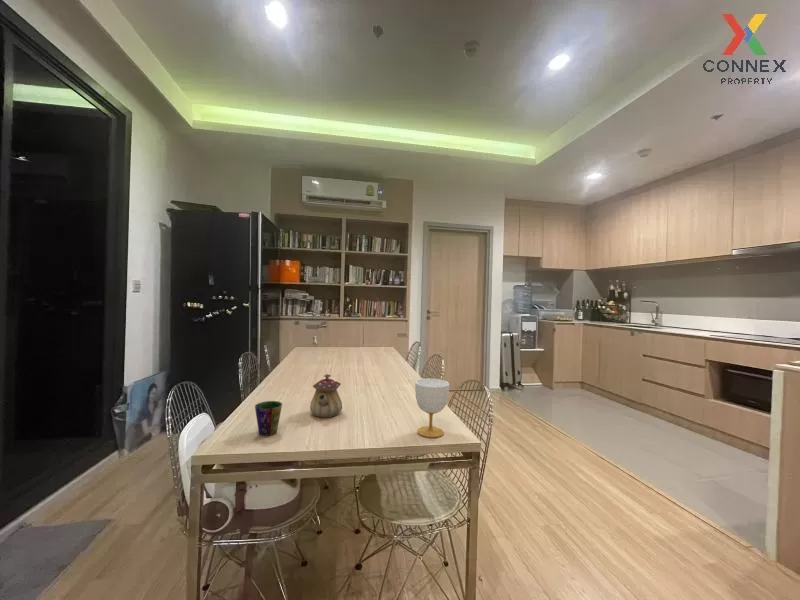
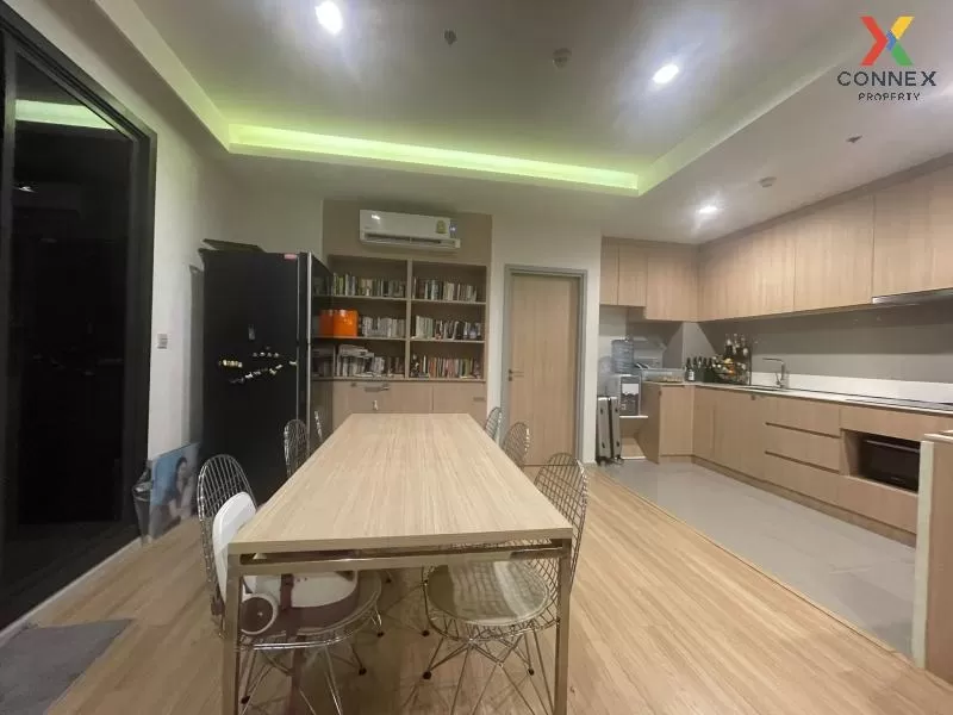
- cup (267, 420)
- cup (431, 407)
- teapot (327, 392)
